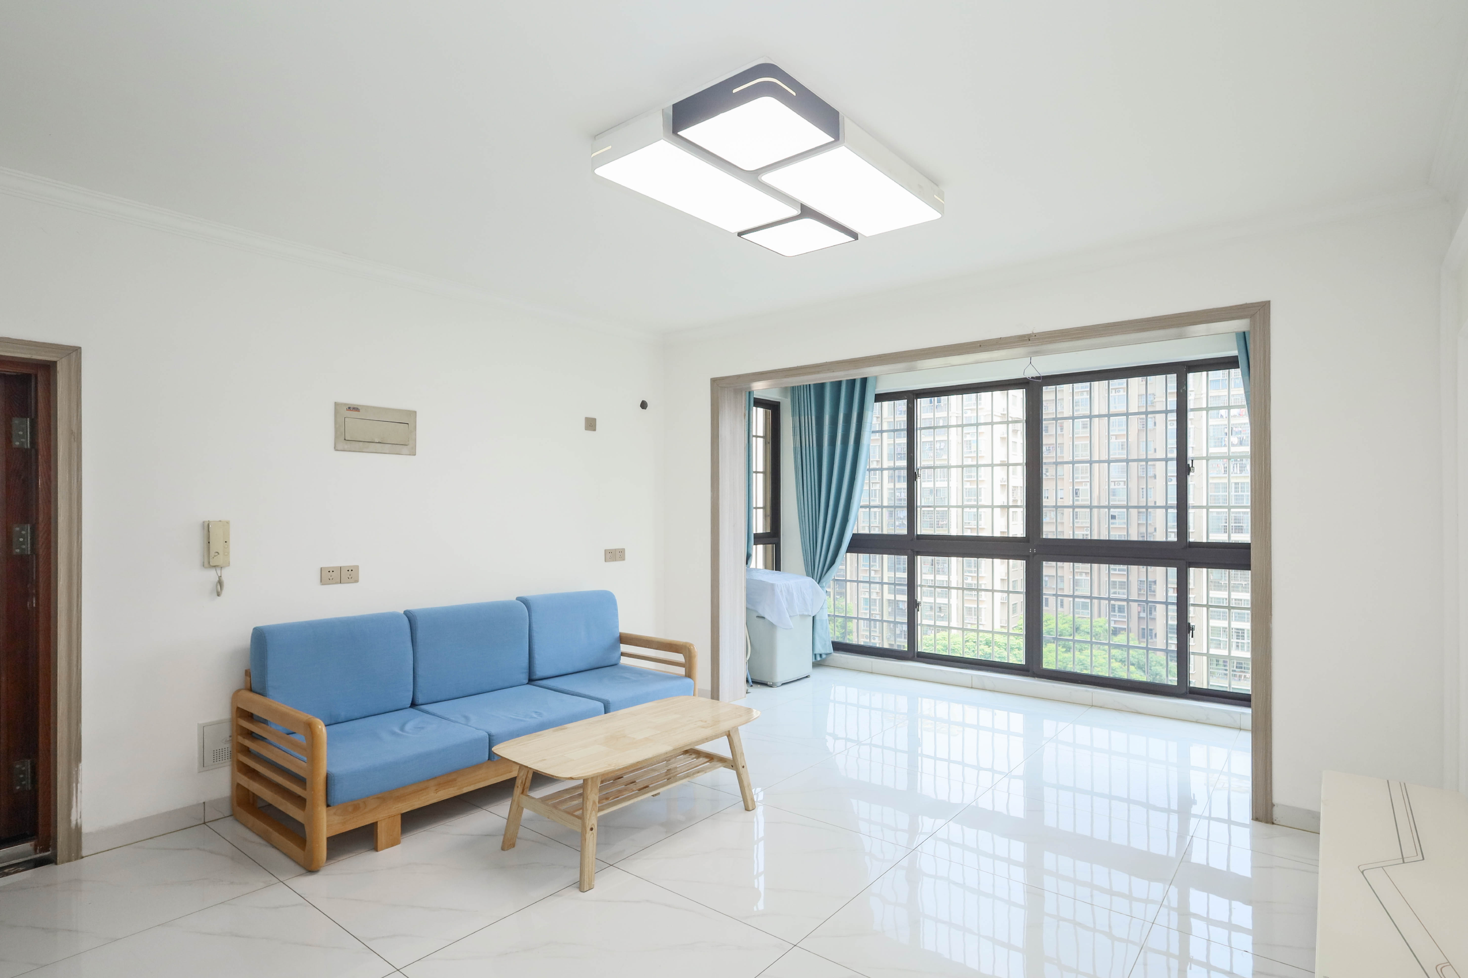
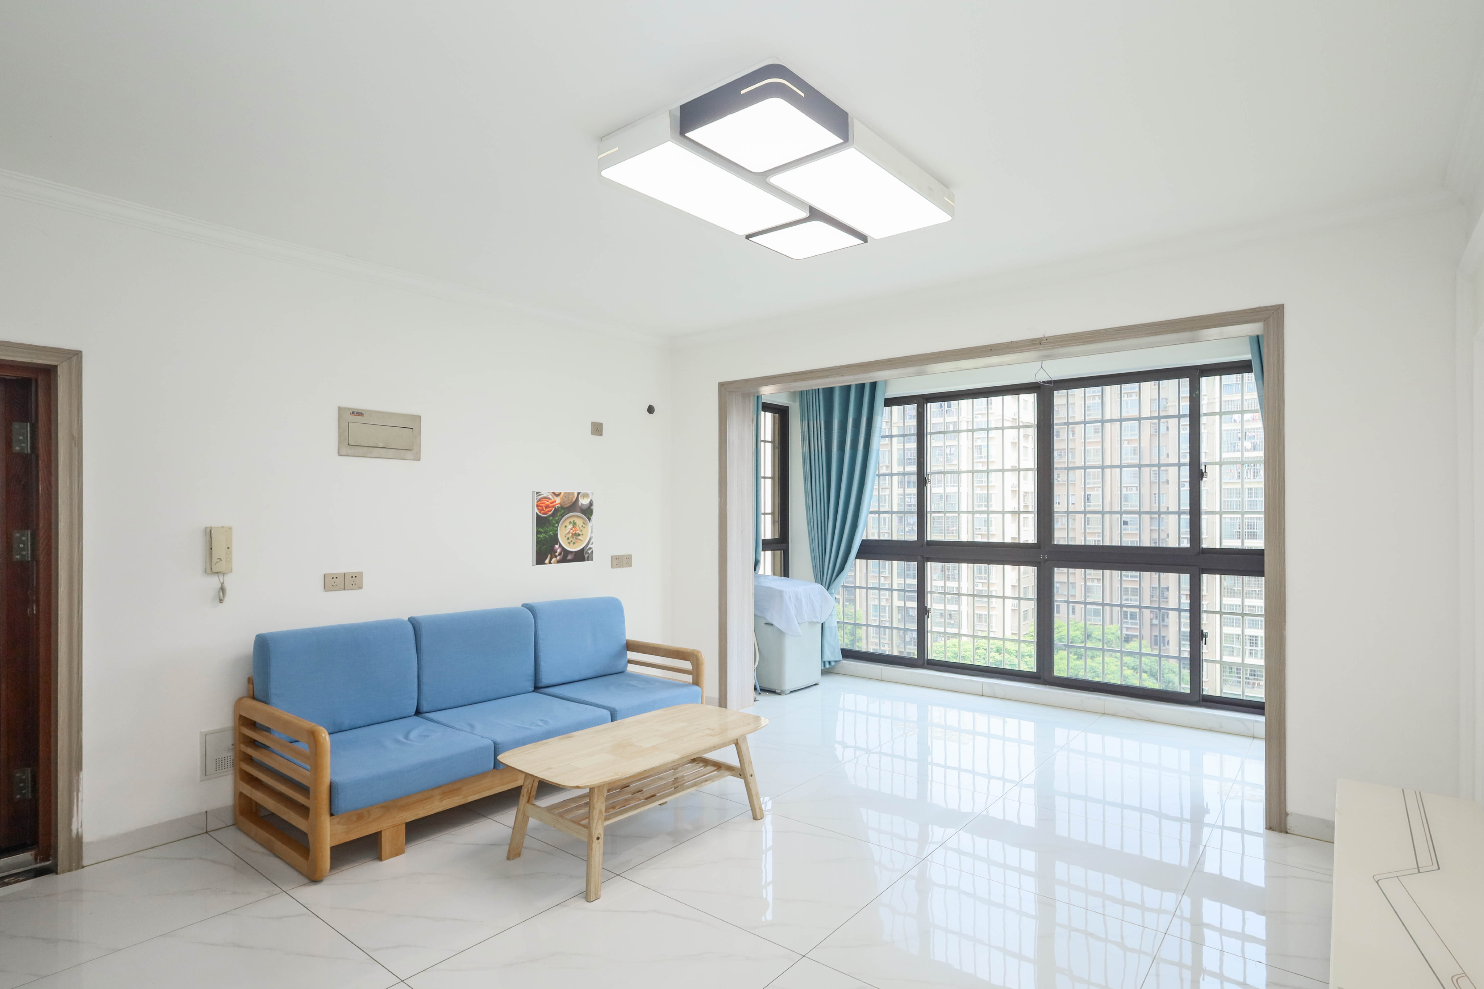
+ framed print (564, 528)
